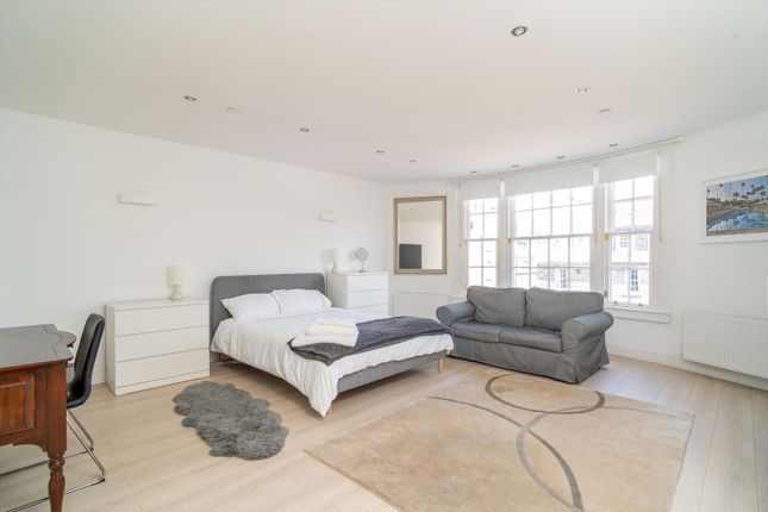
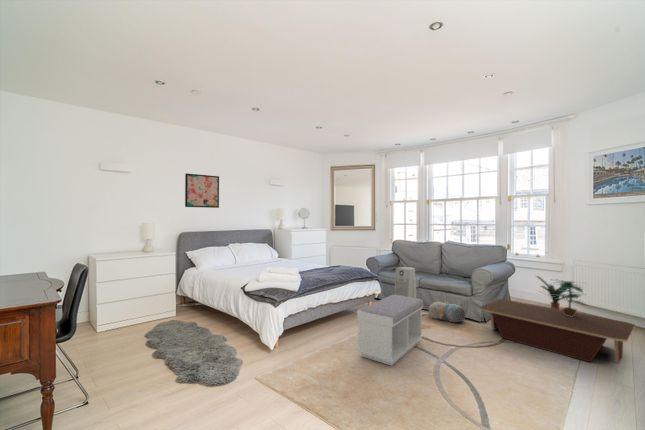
+ potted plant (553, 293)
+ coffee table (550, 328)
+ plush toy (445, 310)
+ wall art (202, 191)
+ bench (392, 325)
+ potted plant (567, 297)
+ air purifier (405, 289)
